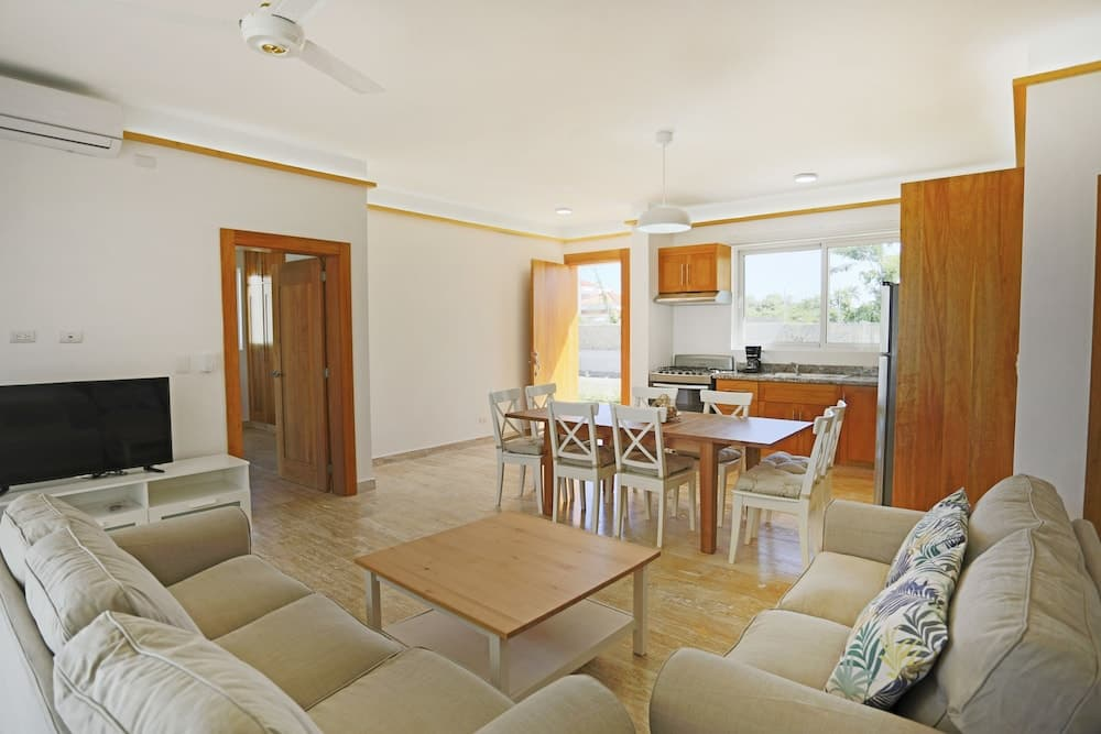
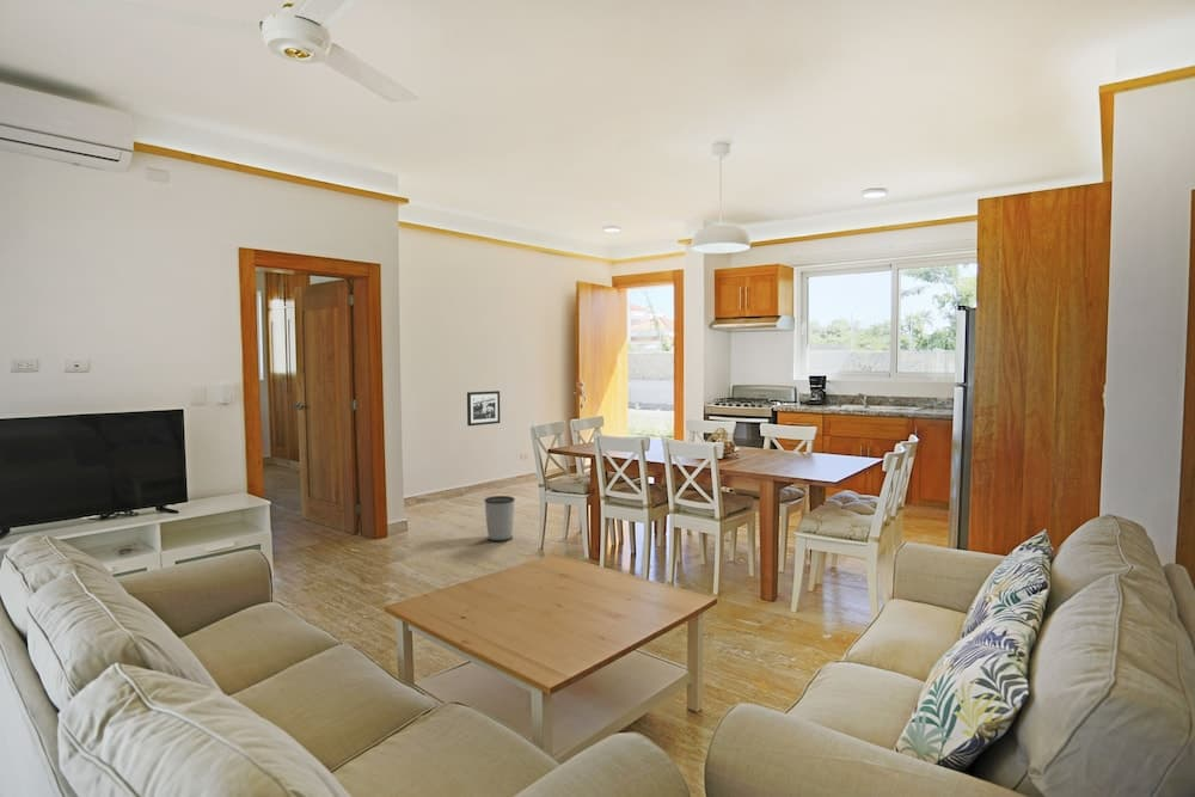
+ wastebasket (500, 517)
+ picture frame (484, 407)
